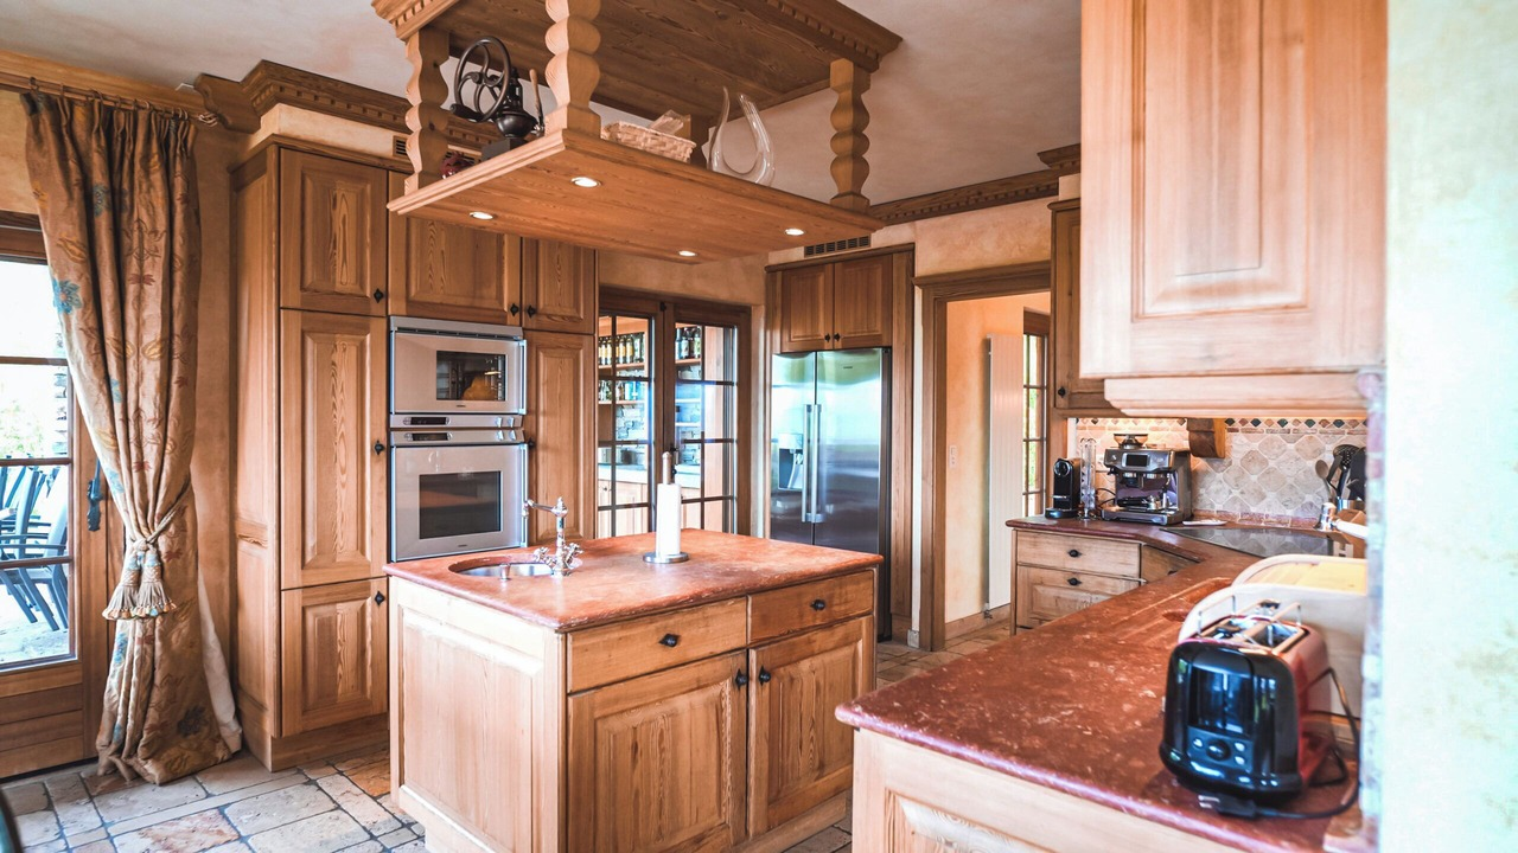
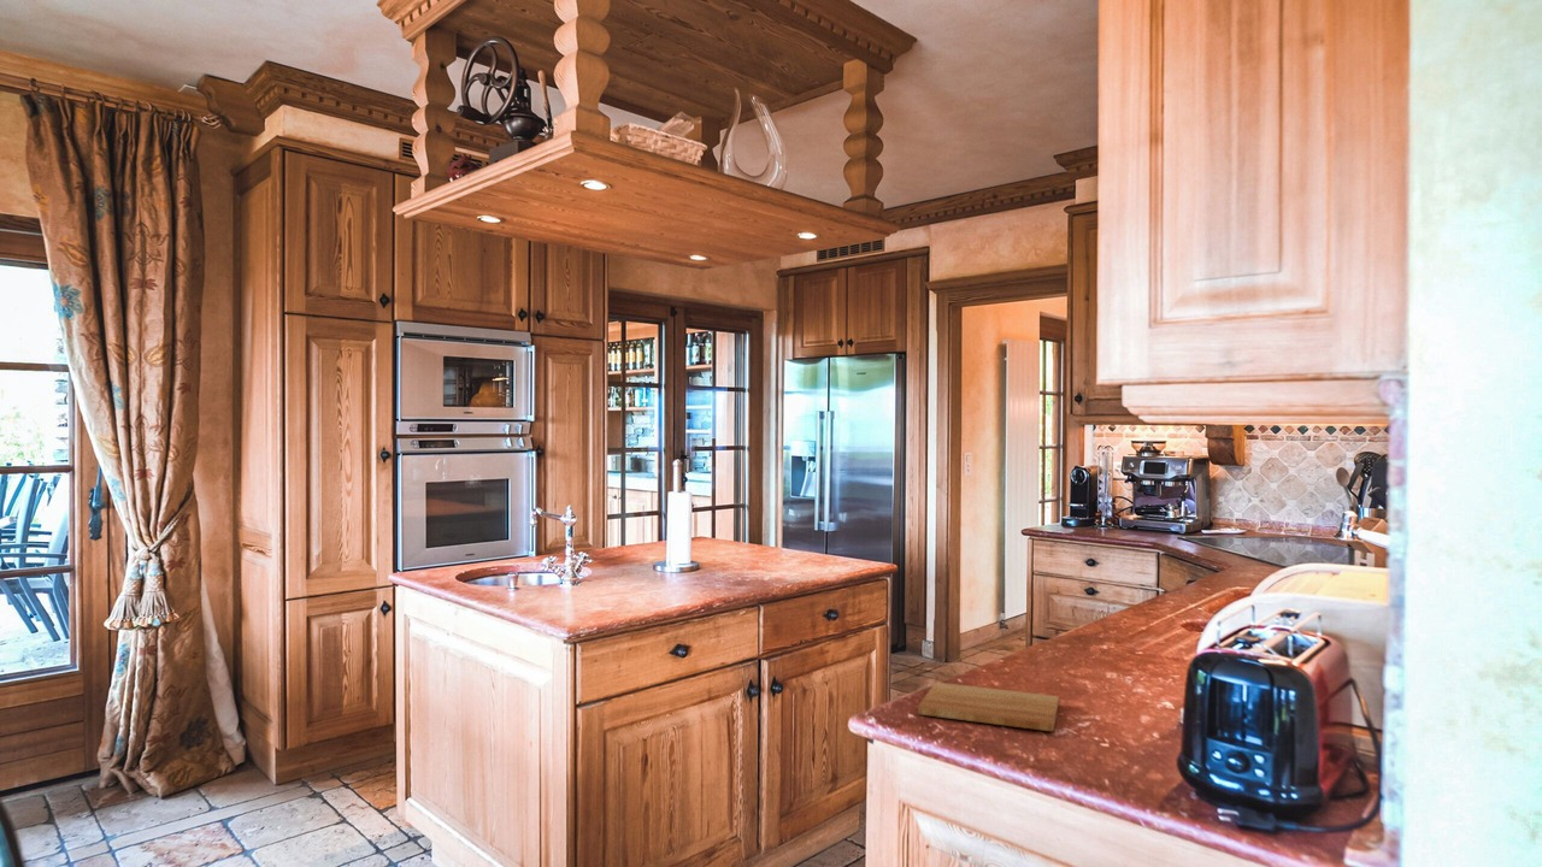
+ cutting board (989, 704)
